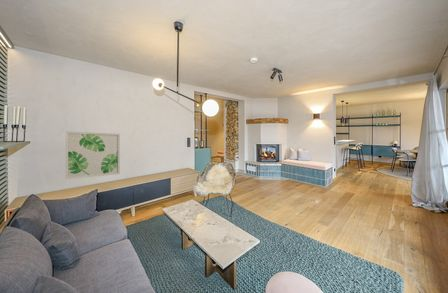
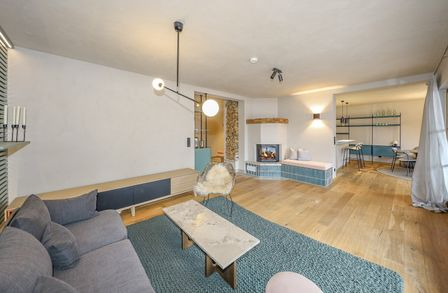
- wall art (94, 154)
